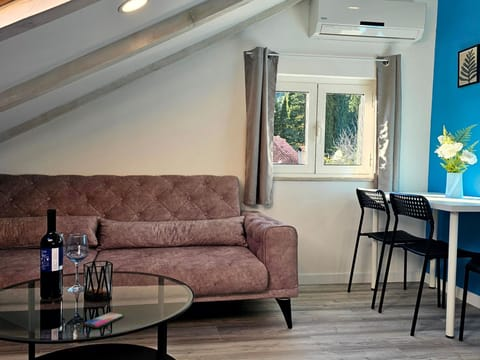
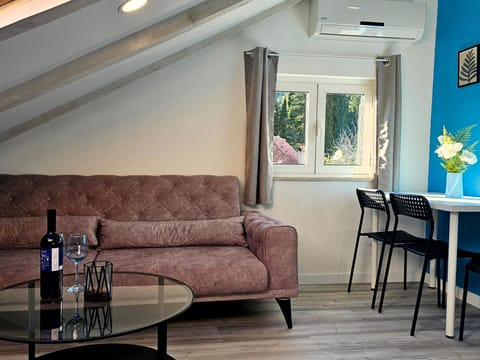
- smartphone (104, 319)
